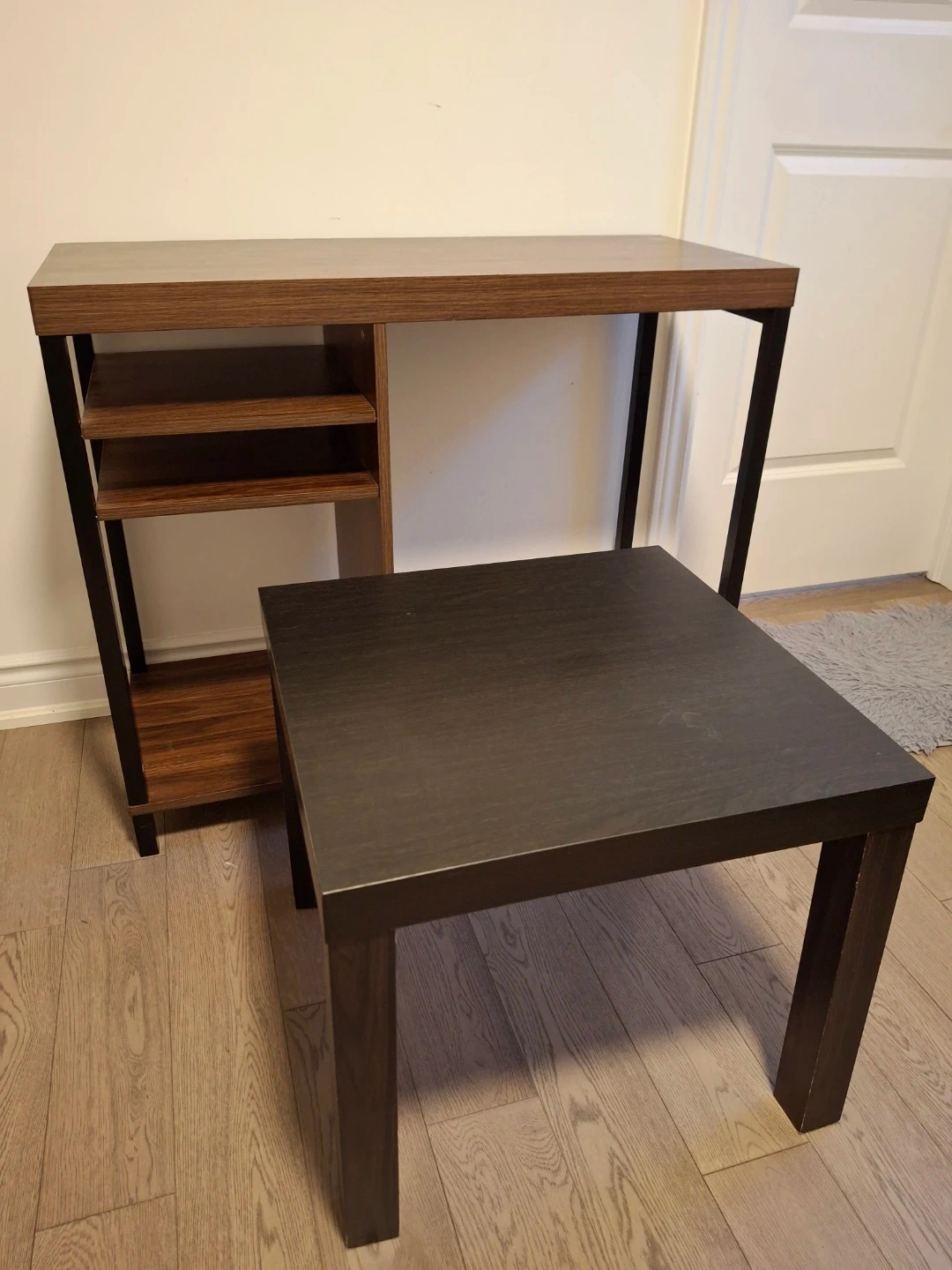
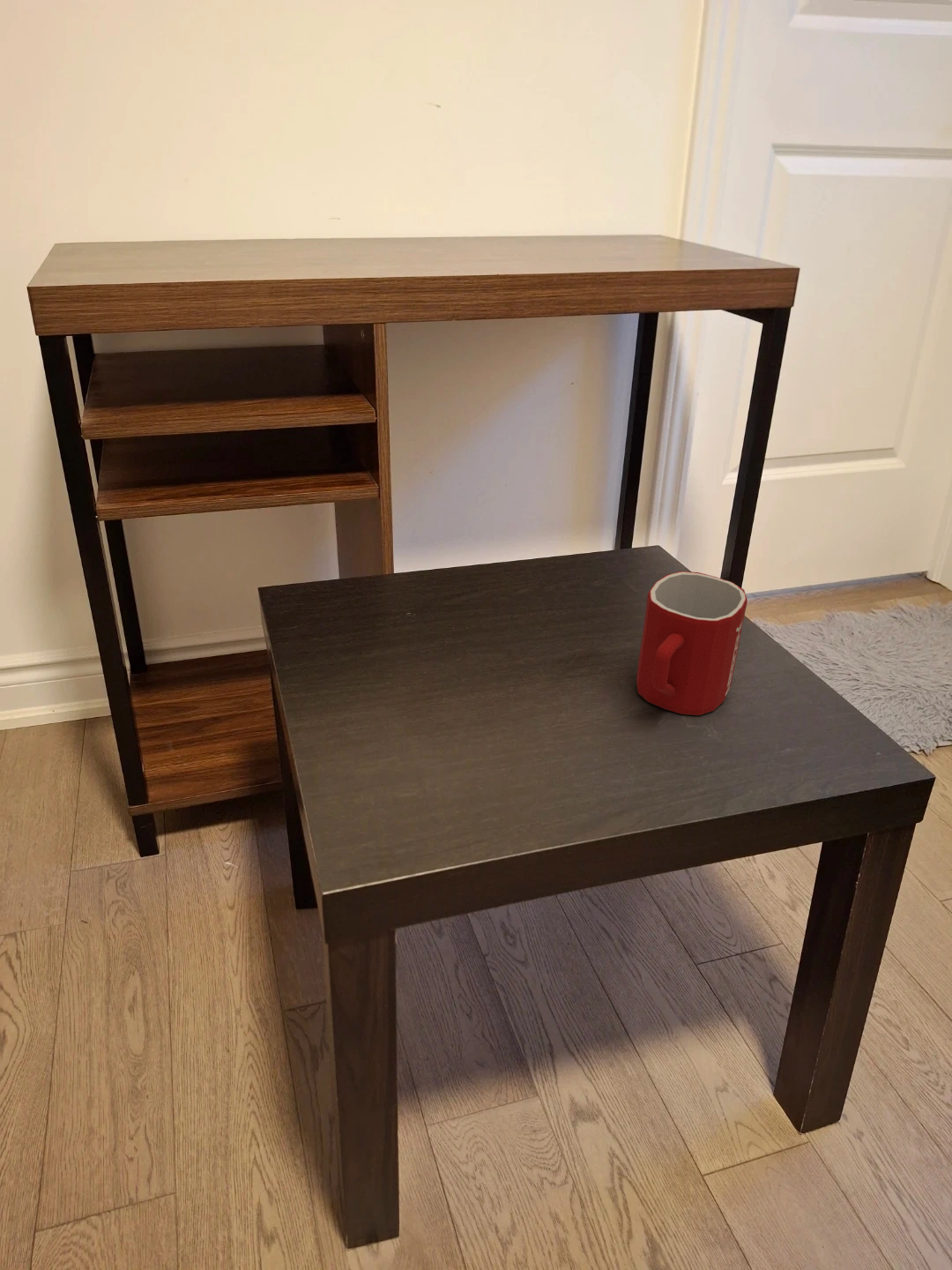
+ mug (682, 650)
